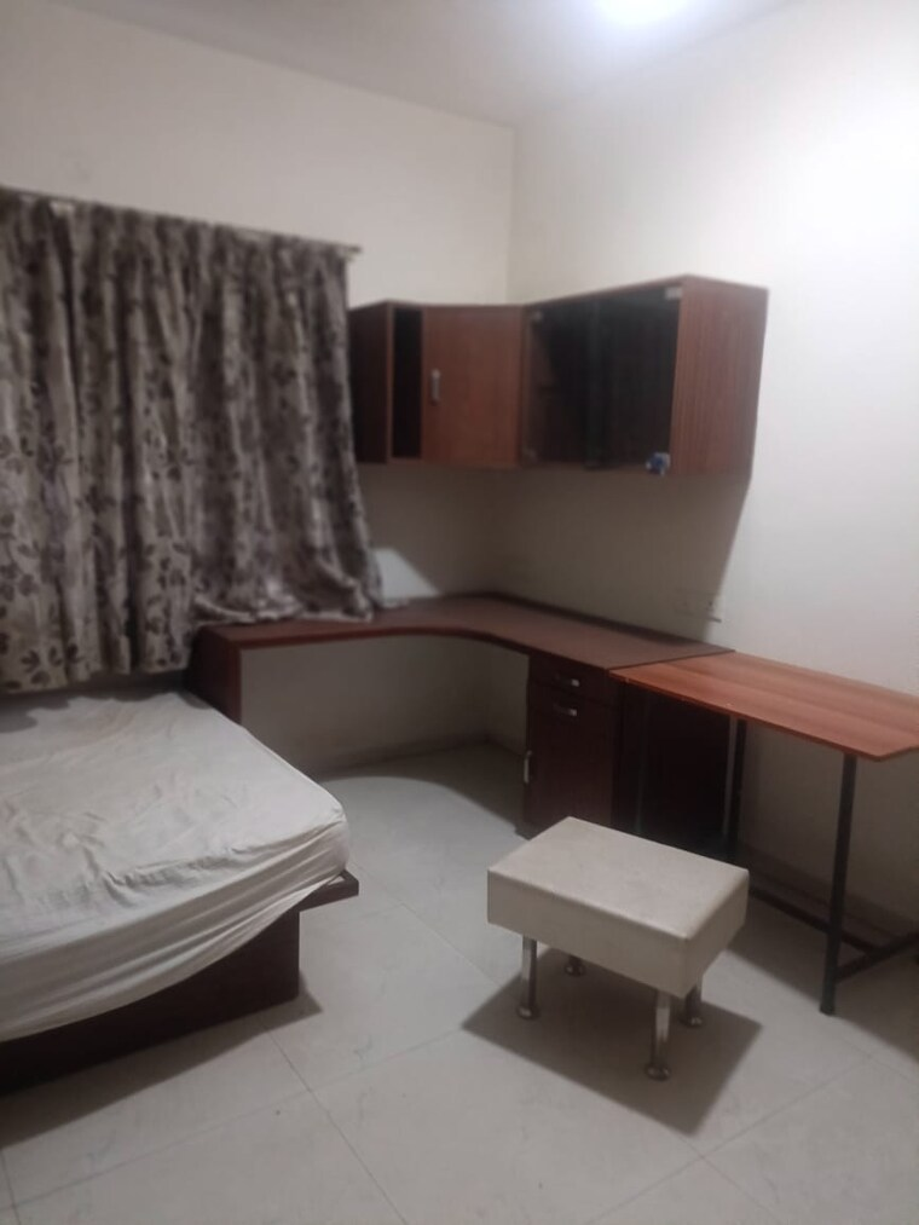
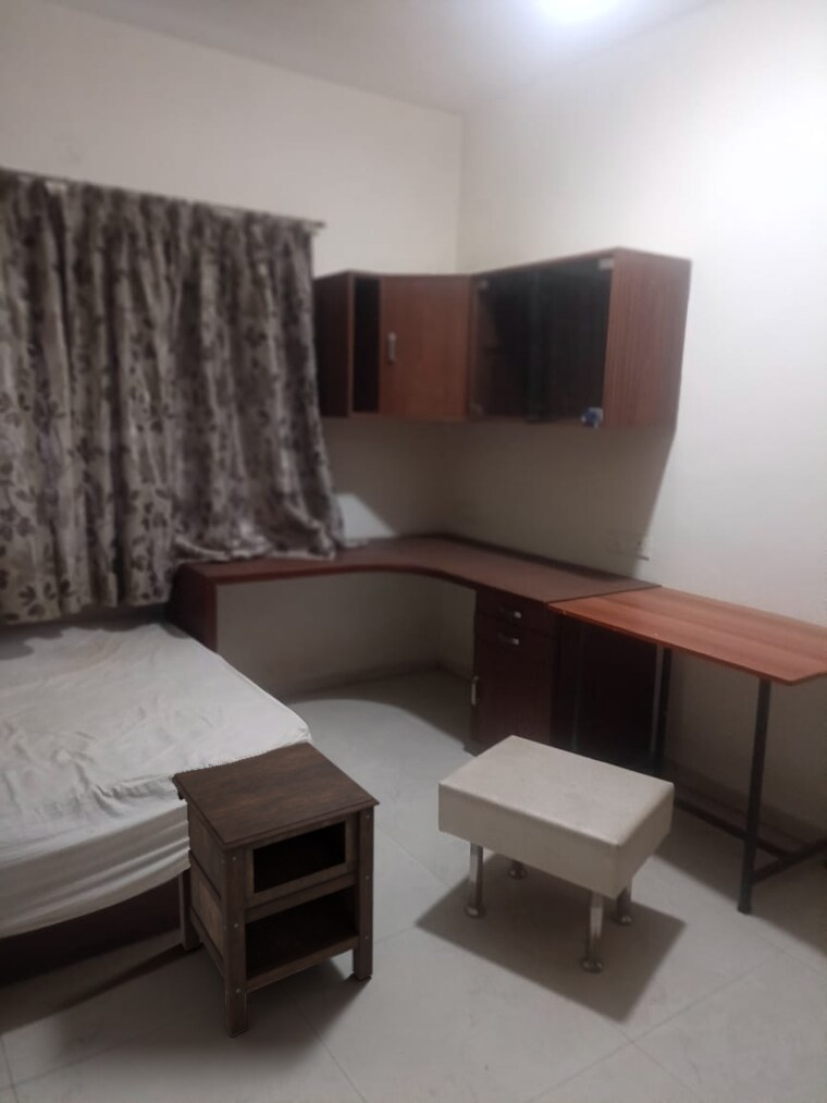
+ nightstand (273, 873)
